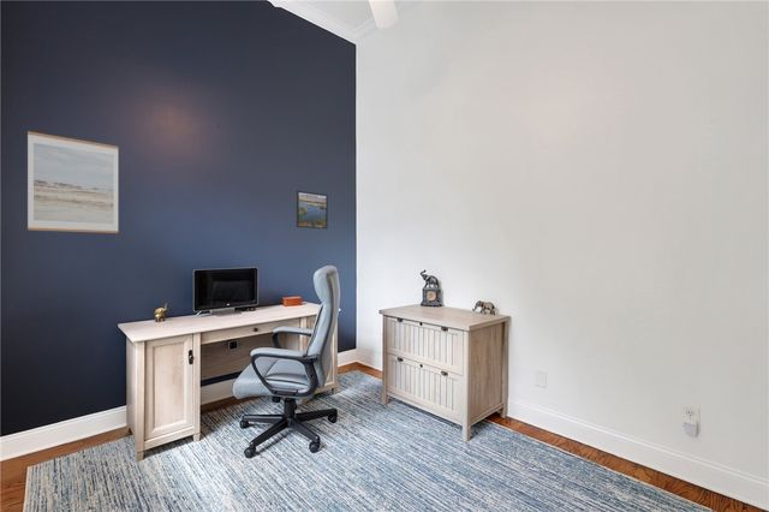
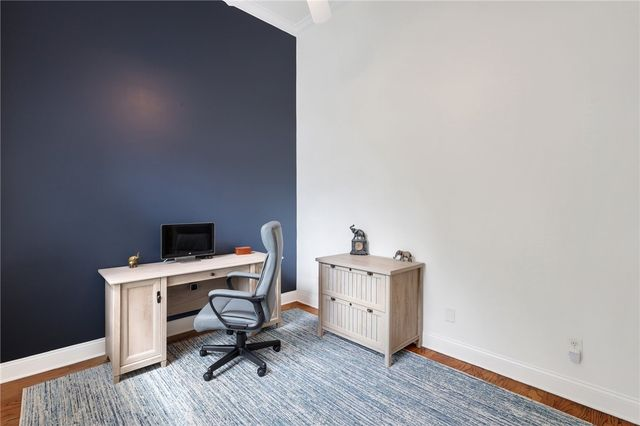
- wall art (76, 185)
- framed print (312, 210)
